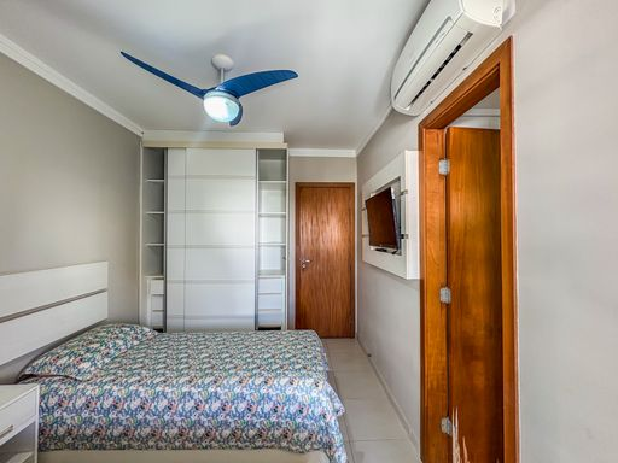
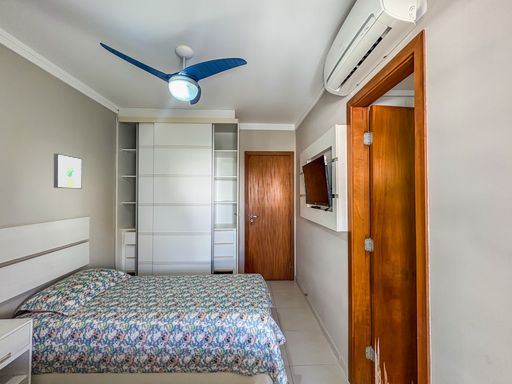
+ wall art (68, 172)
